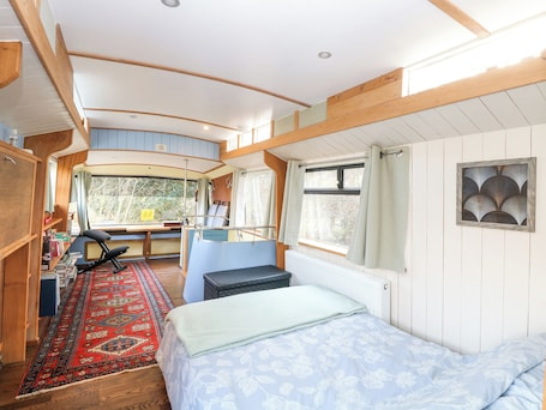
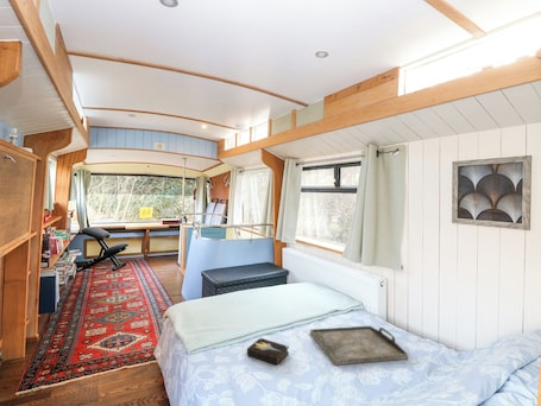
+ hardback book (268, 349)
+ serving tray (354, 338)
